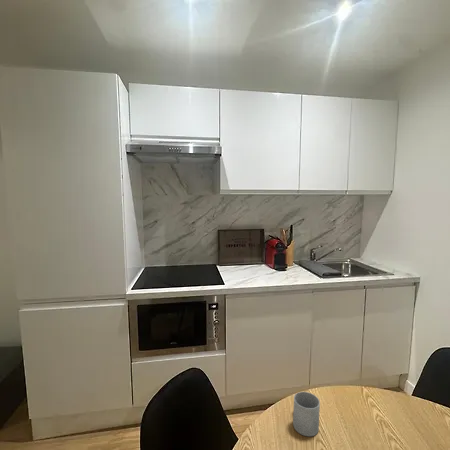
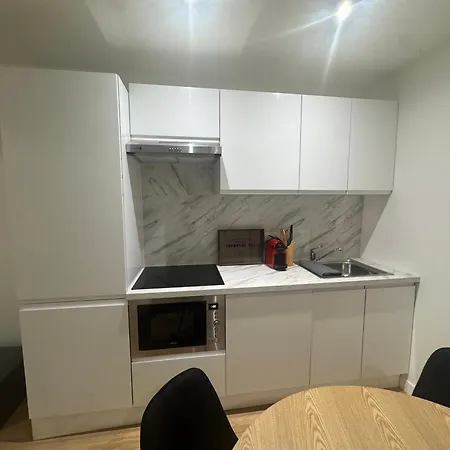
- mug (303, 409)
